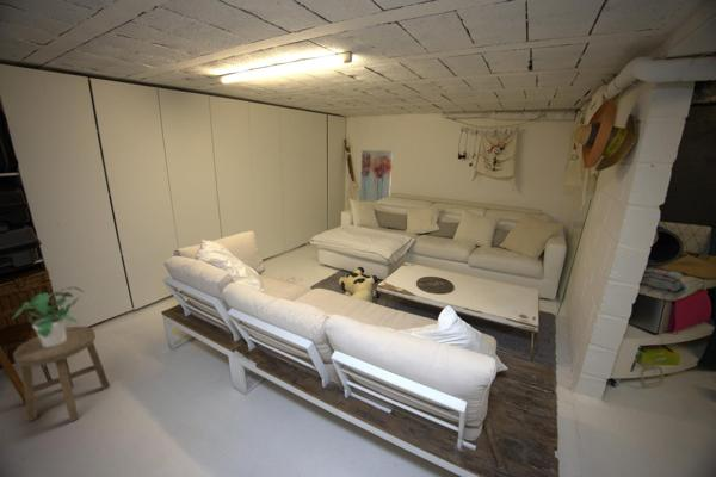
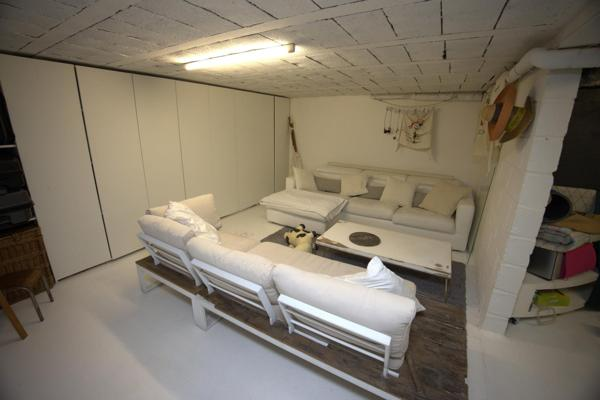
- potted plant (54, 316)
- stool (64, 372)
- wall art (375, 176)
